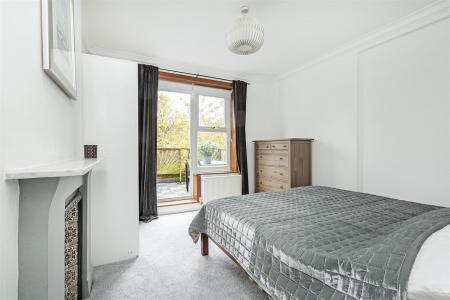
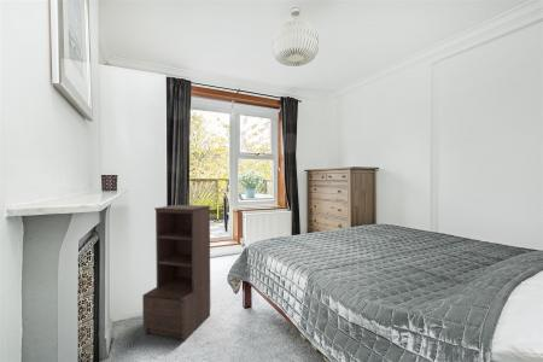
+ bookshelf (179, 265)
